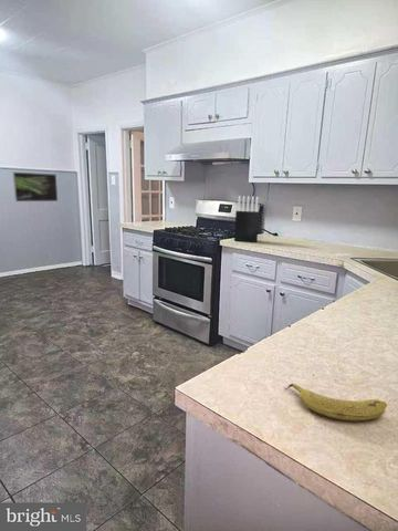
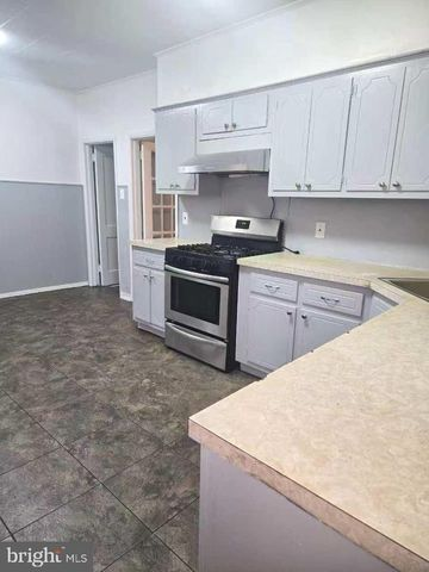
- knife block (247, 218)
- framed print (35, 187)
- fruit (335, 399)
